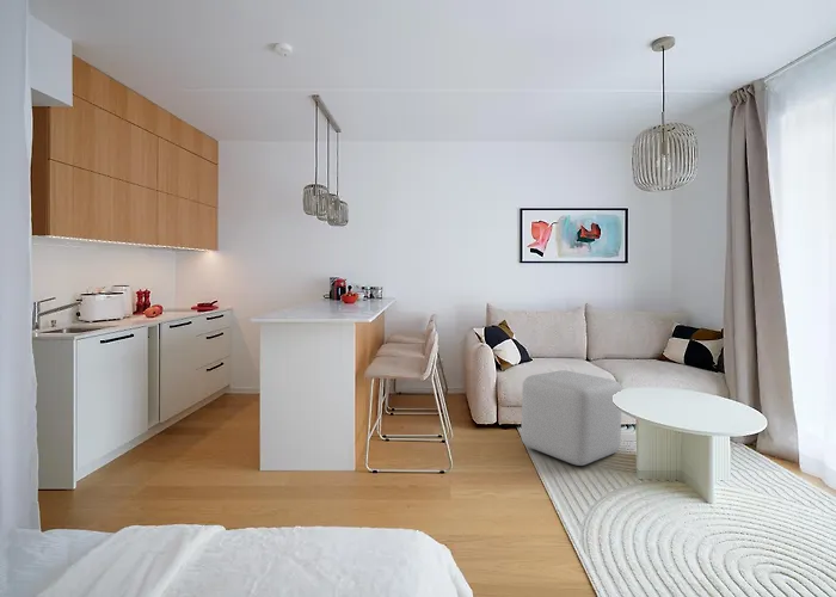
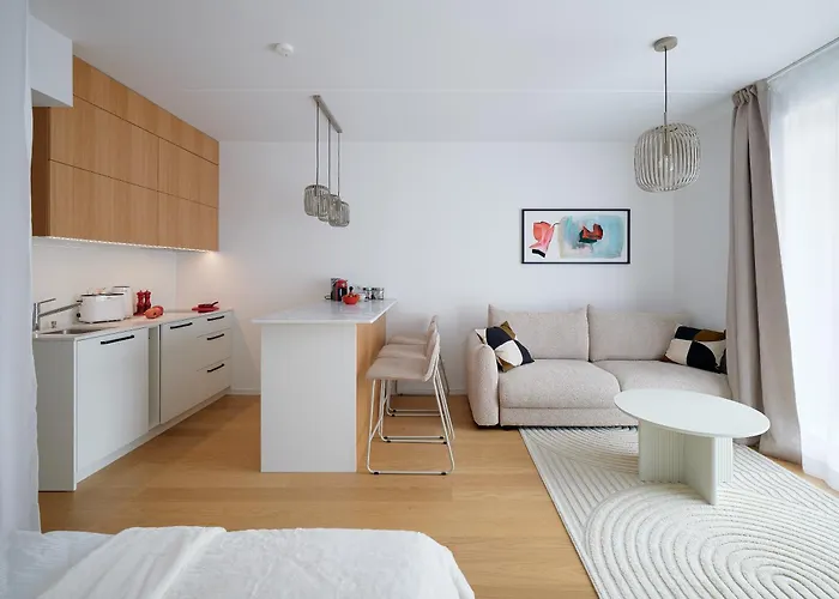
- pouf (570, 413)
